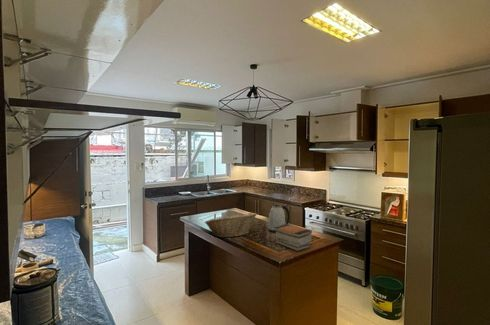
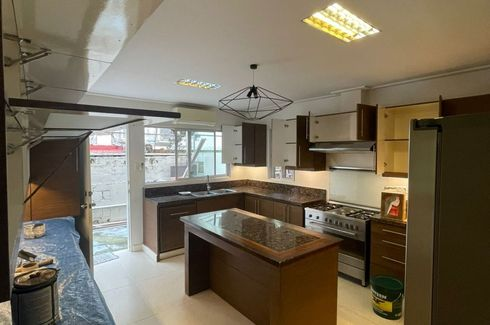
- fruit basket (231, 222)
- kettle (279, 217)
- book stack (292, 236)
